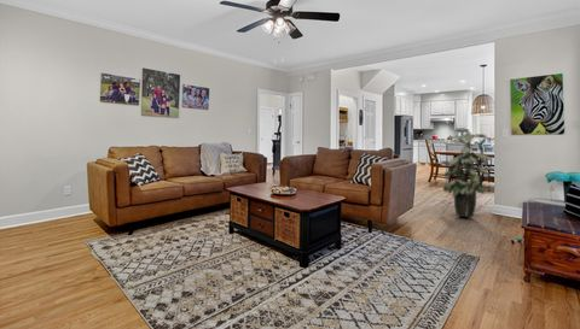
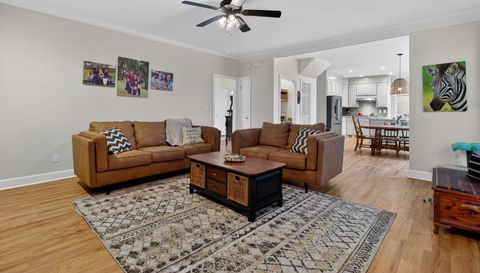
- indoor plant (464, 172)
